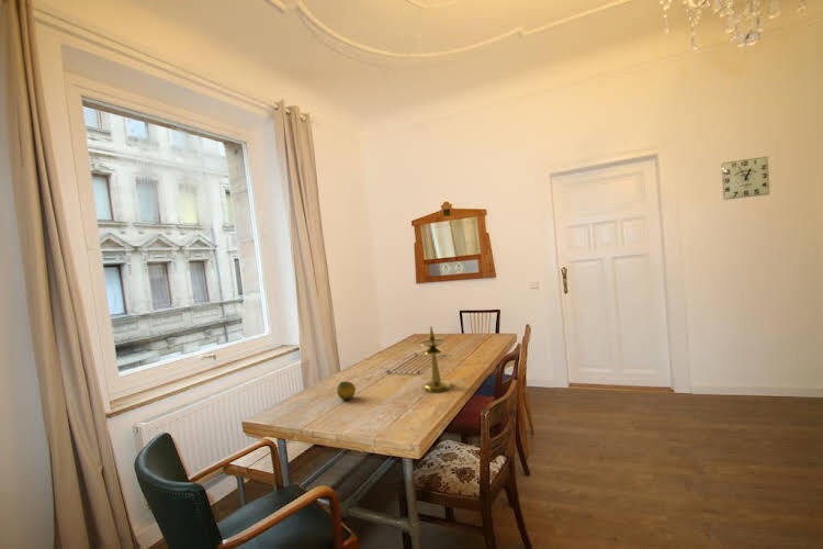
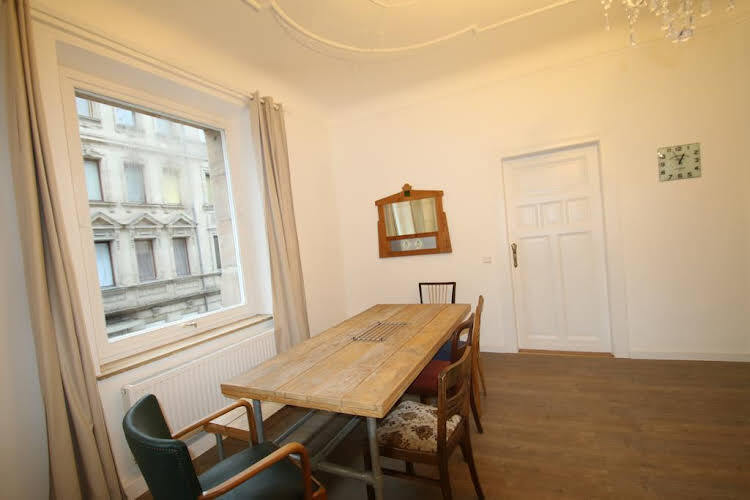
- fruit (346, 390)
- candlestick (433, 356)
